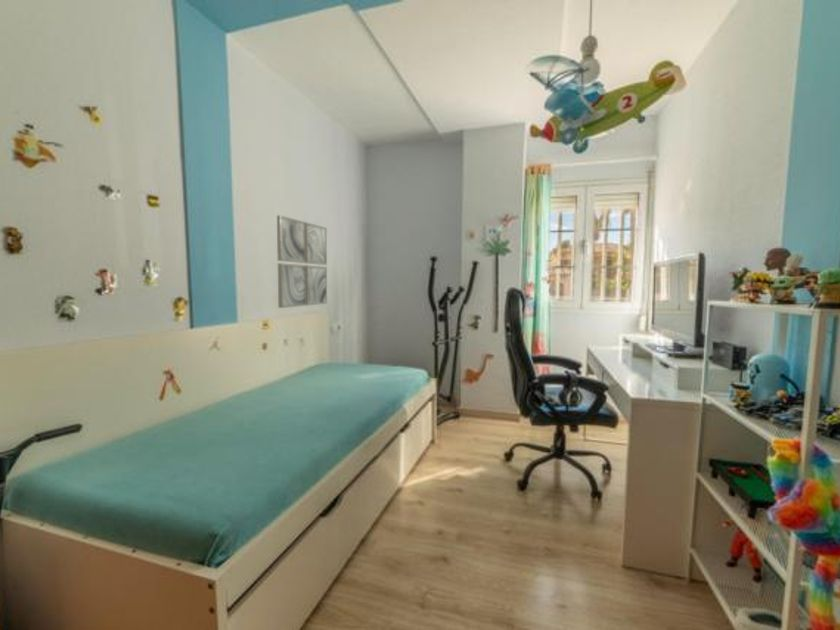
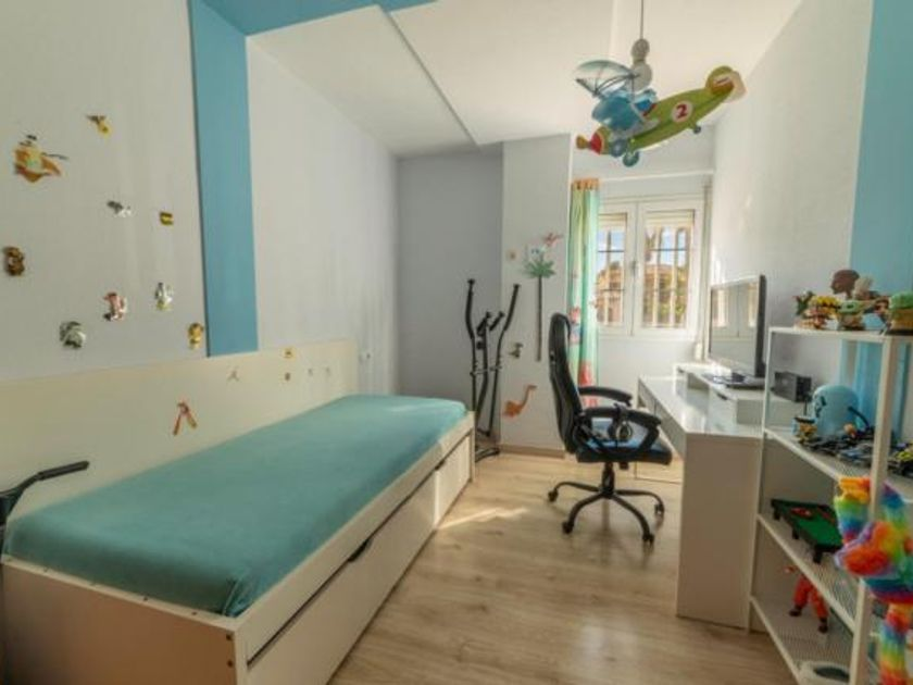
- wall art (304, 265)
